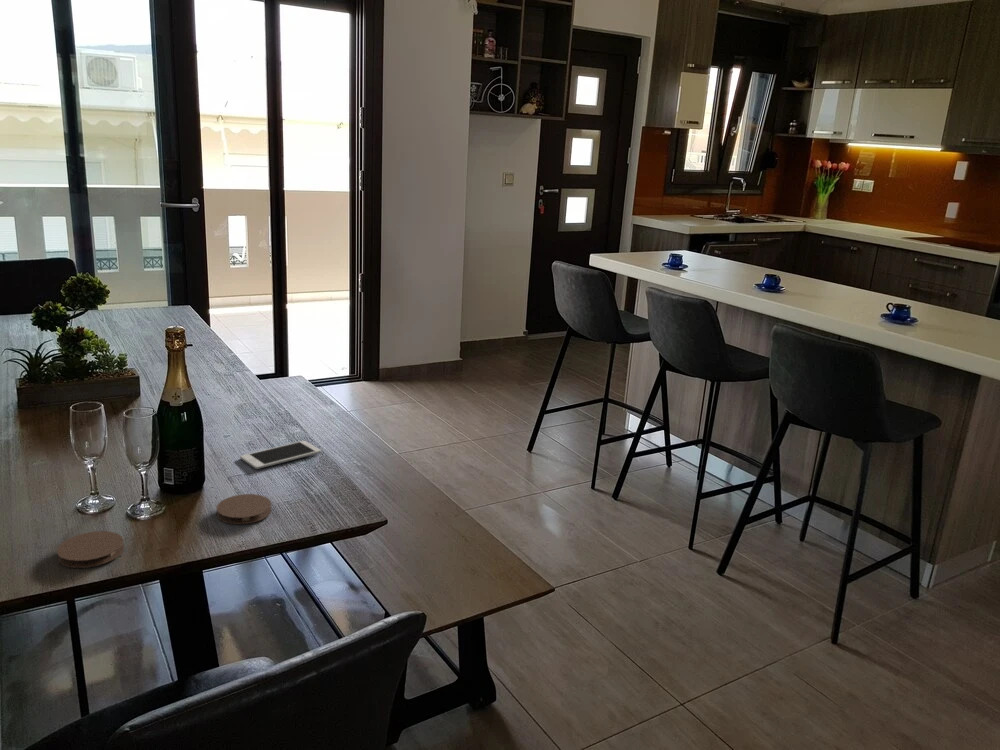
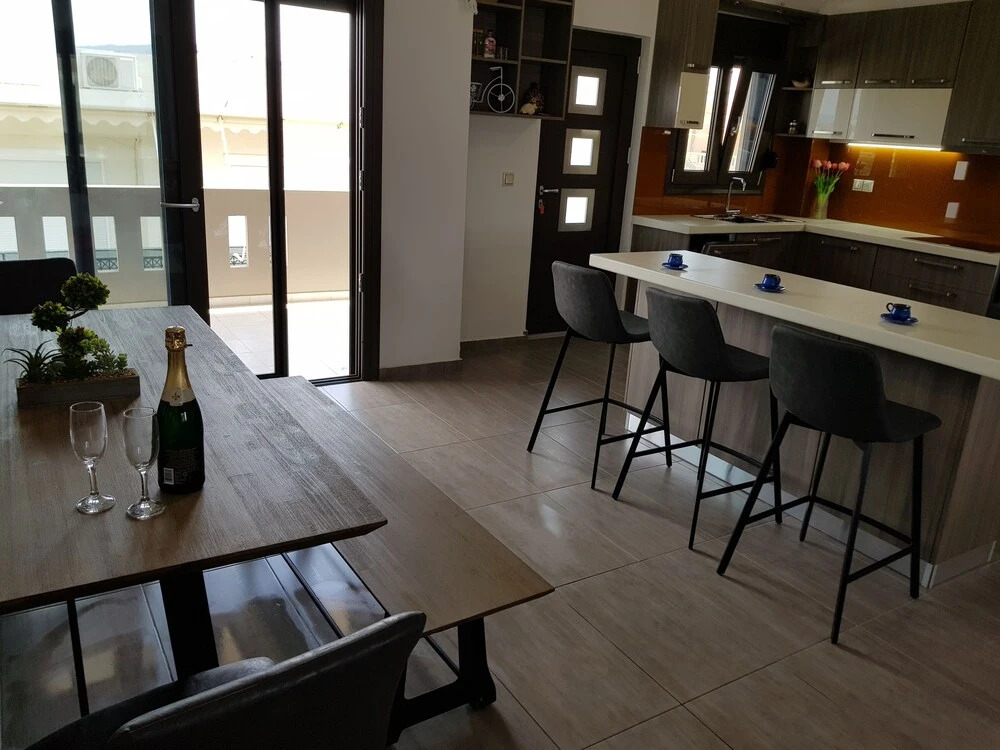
- cell phone (281, 454)
- coaster (91, 548)
- coaster (244, 508)
